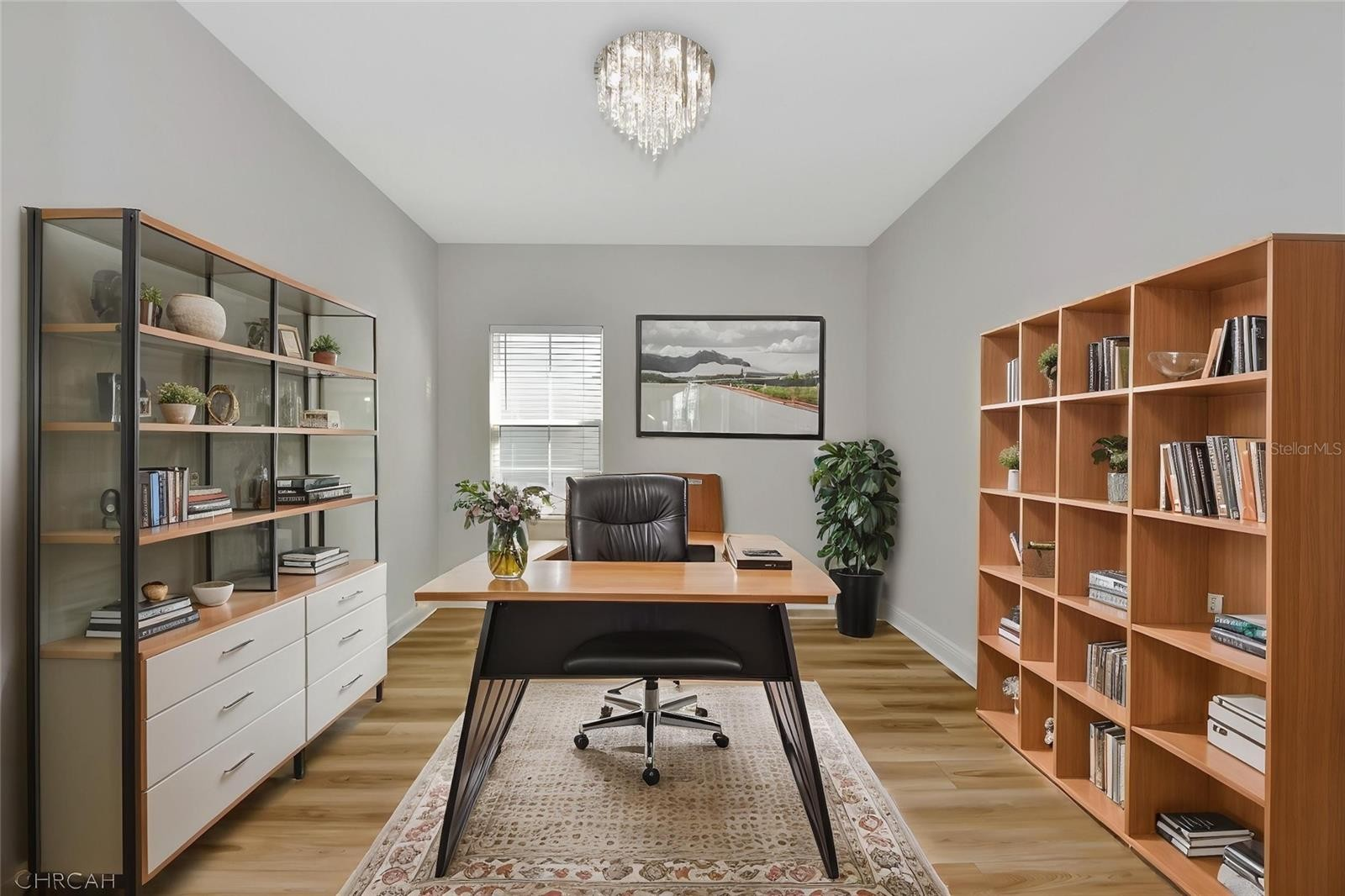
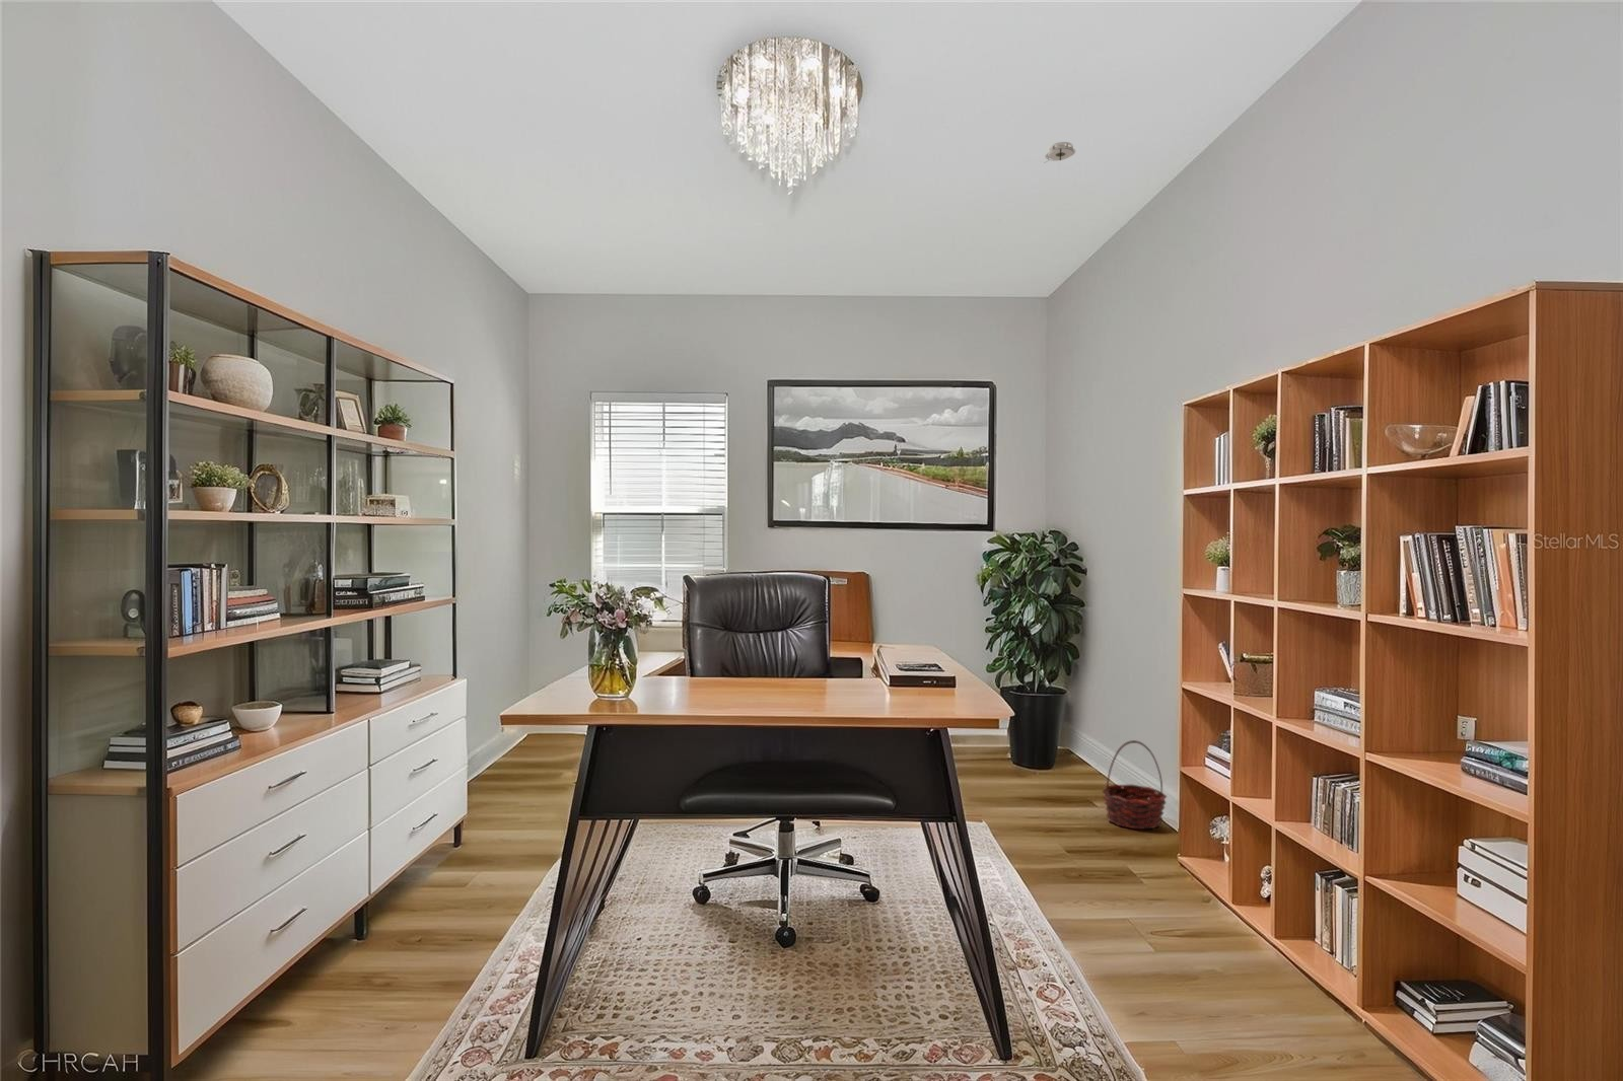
+ smoke detector (1059, 151)
+ basket (1134, 785)
